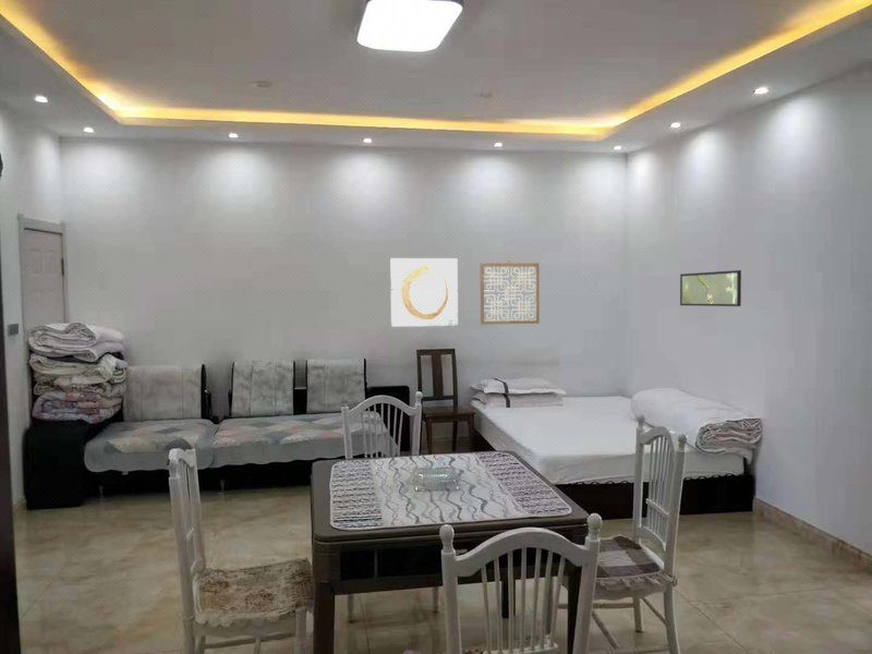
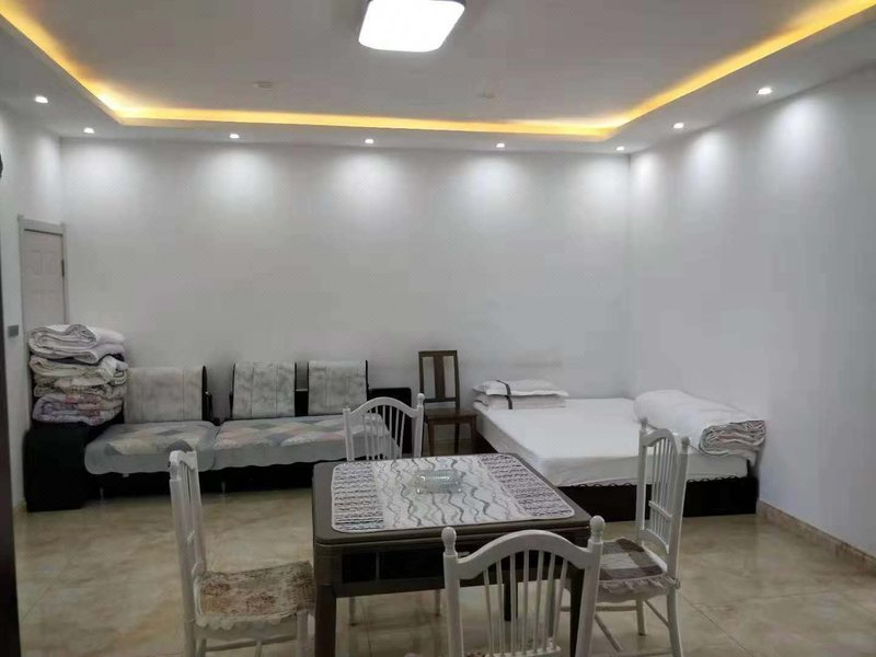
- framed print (708, 289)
- wall art (424, 292)
- wall art (509, 291)
